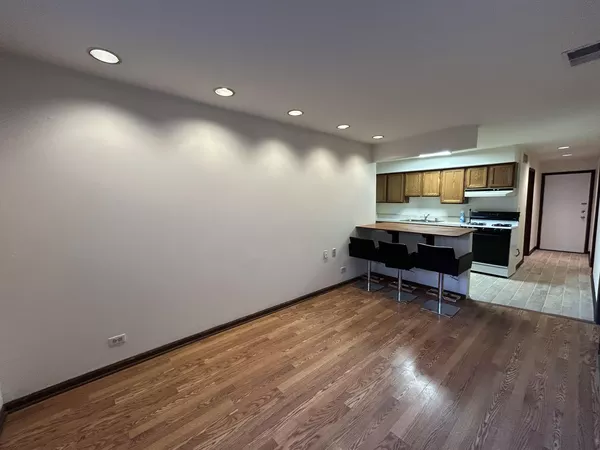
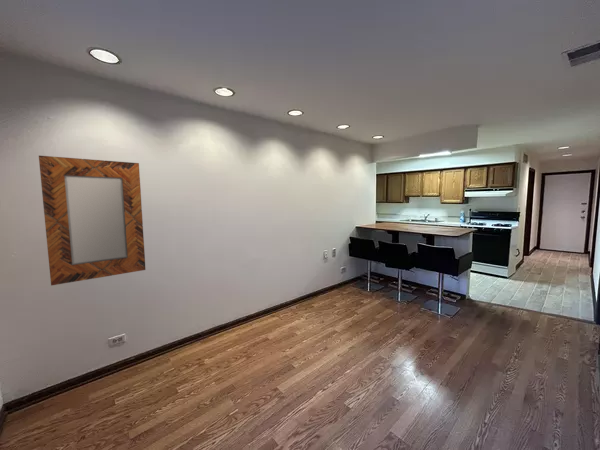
+ home mirror (98, 219)
